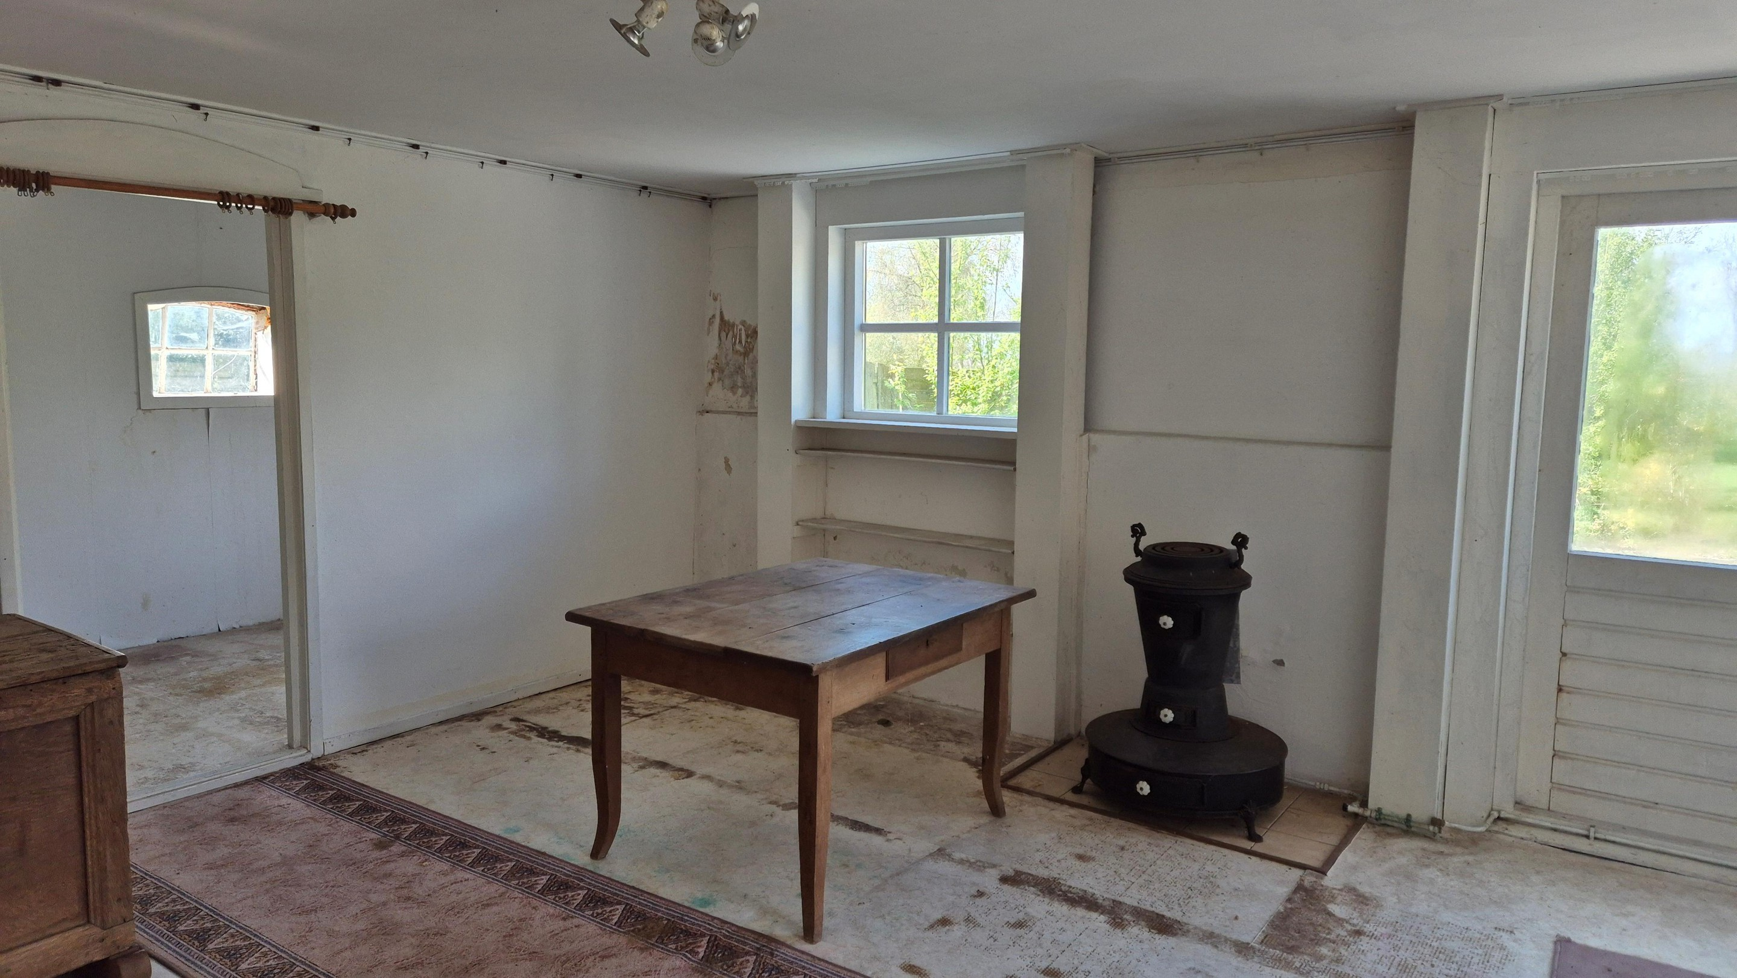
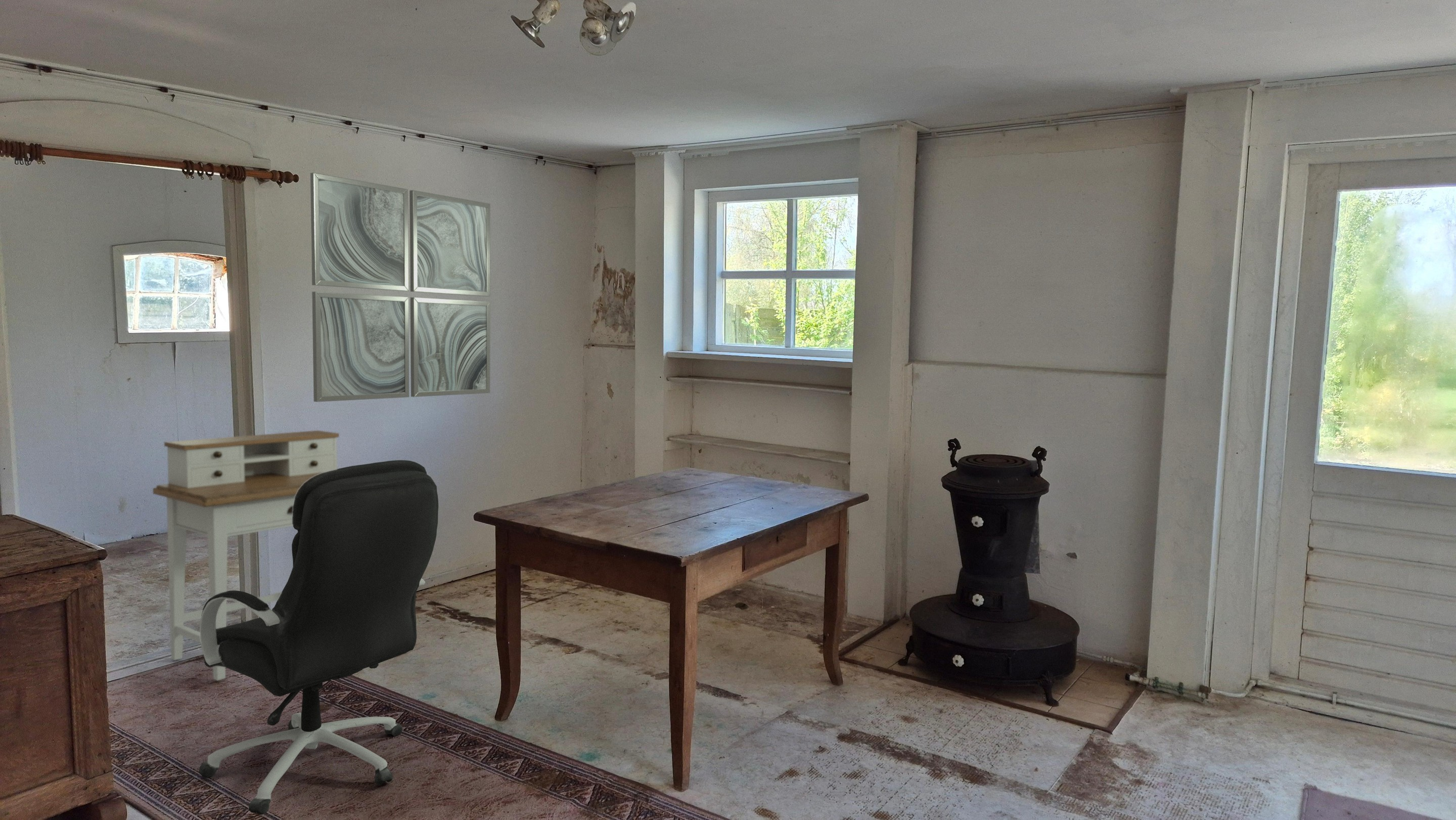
+ office chair (324, 614)
+ wall art (408, 297)
+ desk (270, 530)
